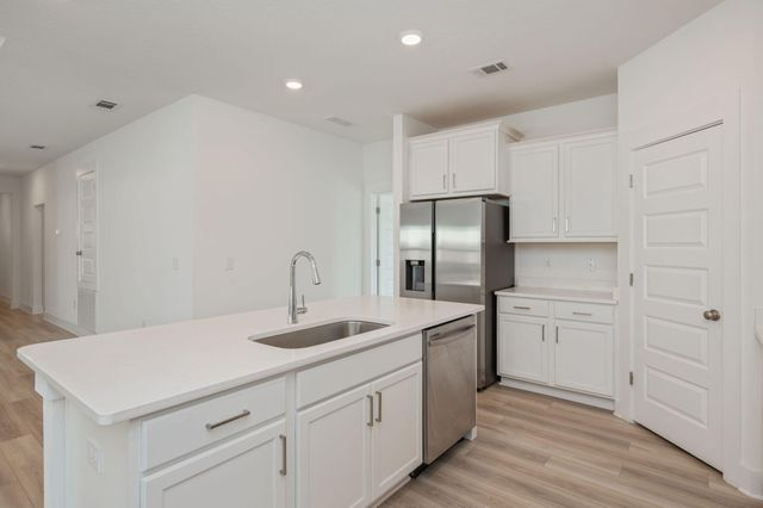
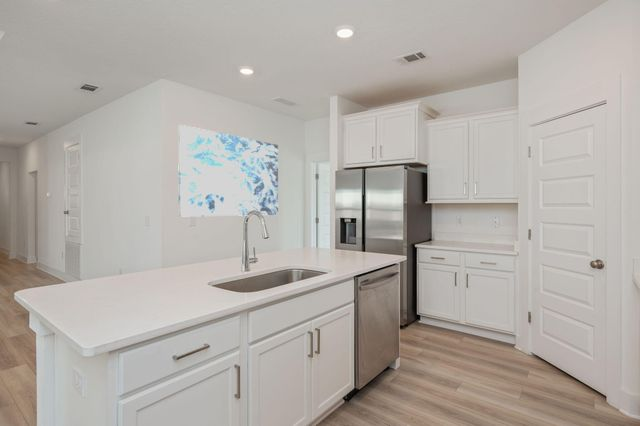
+ wall art (234, 176)
